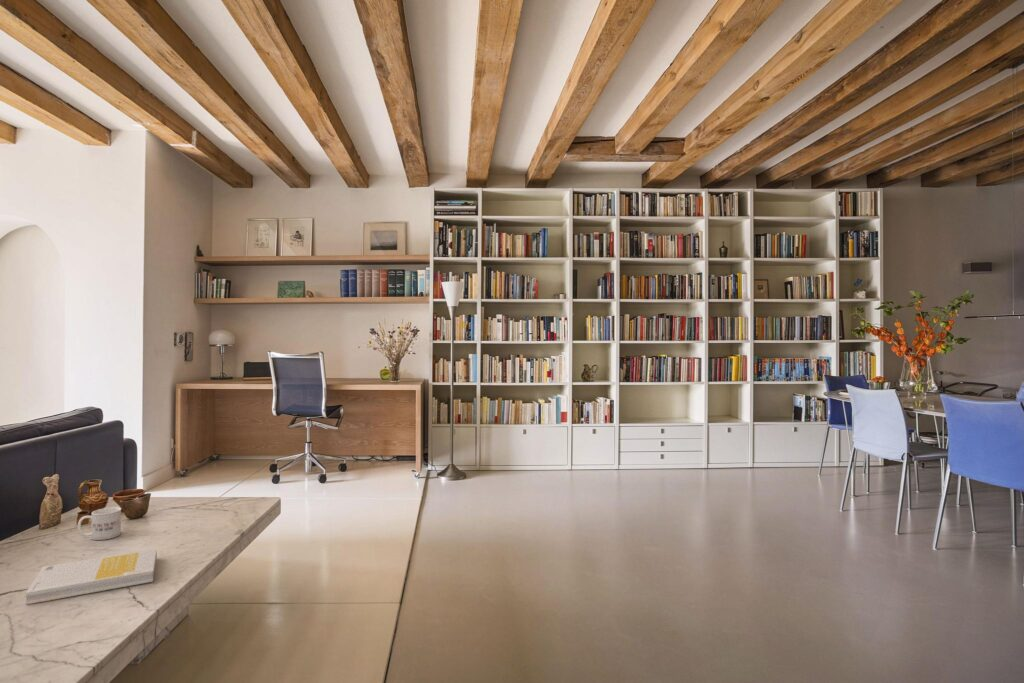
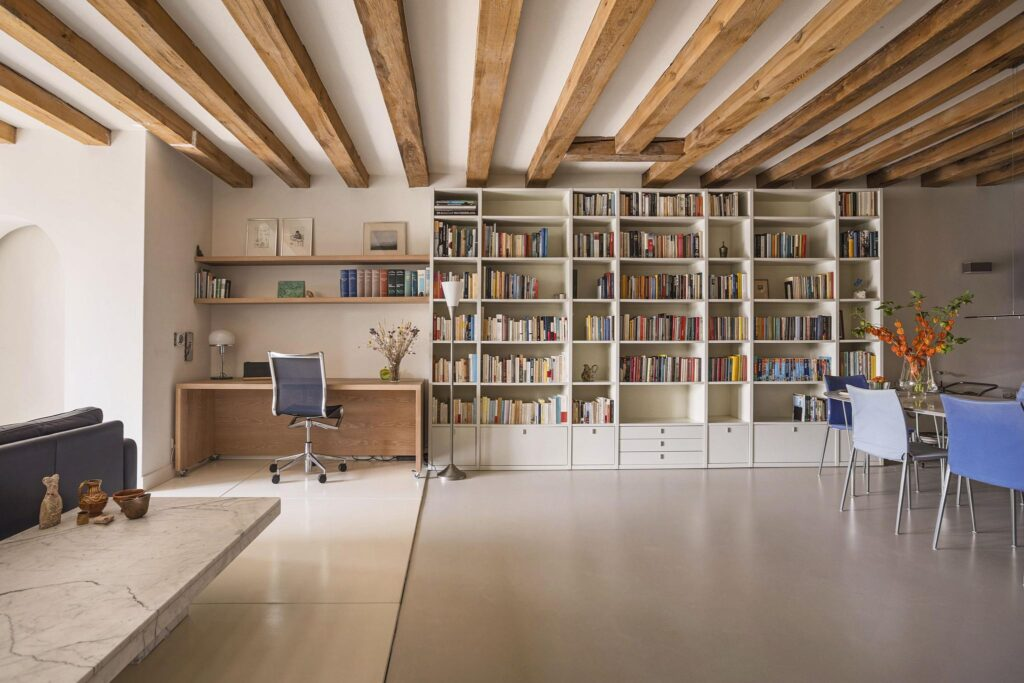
- book (97, 573)
- mug (99, 524)
